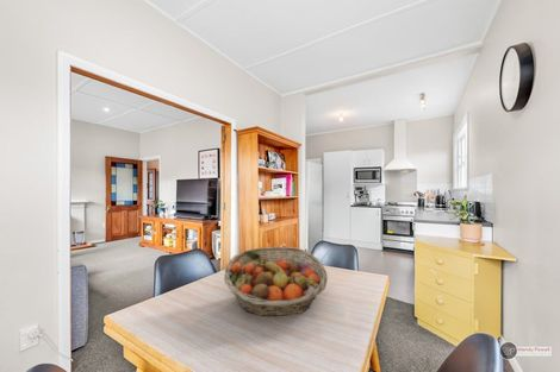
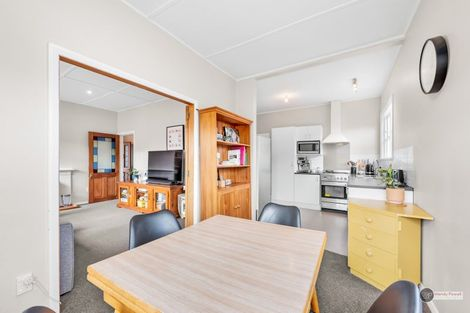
- fruit basket (275, 277)
